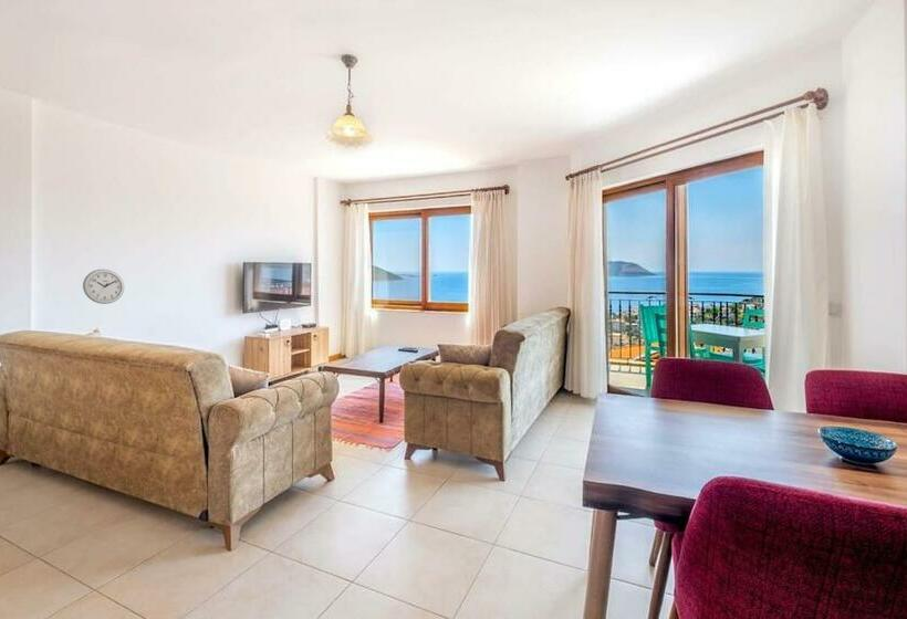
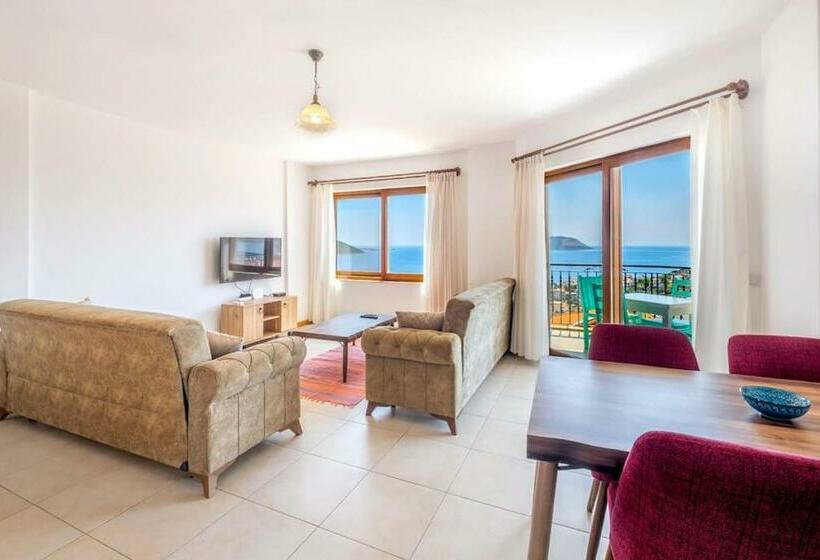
- wall clock (104, 286)
